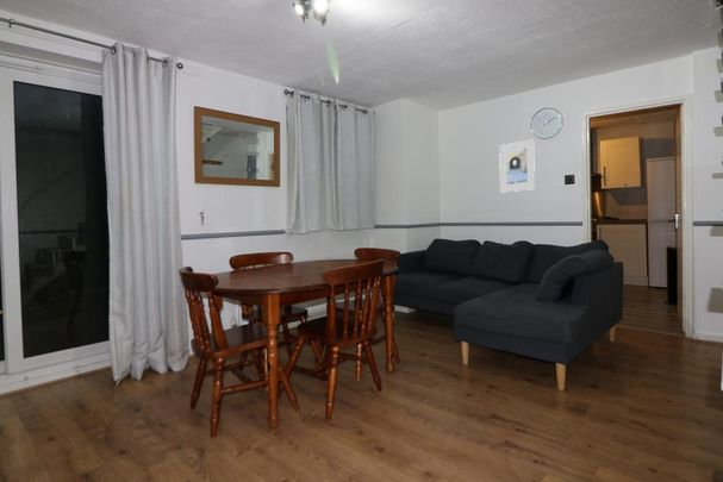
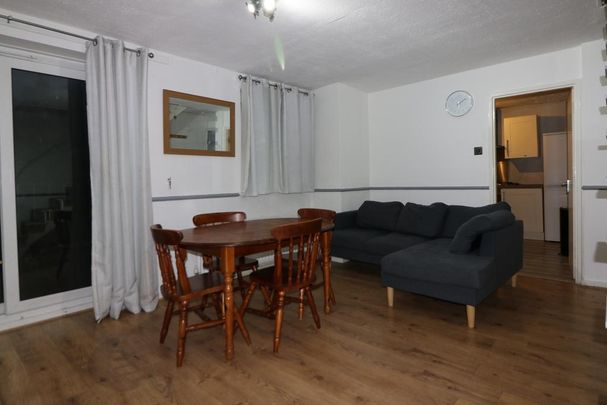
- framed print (516, 167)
